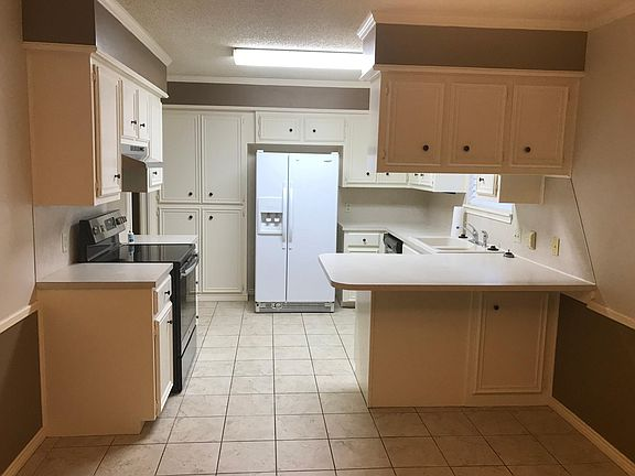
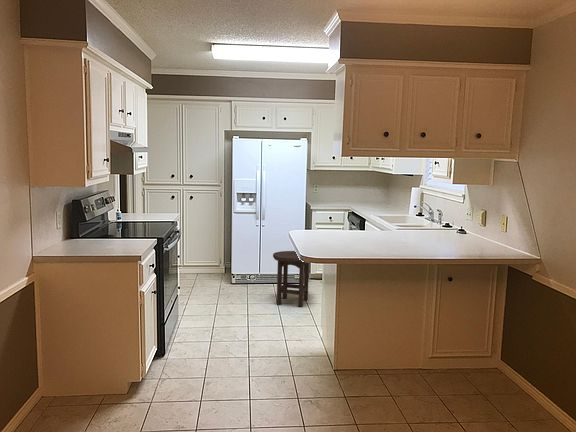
+ stool (287, 278)
